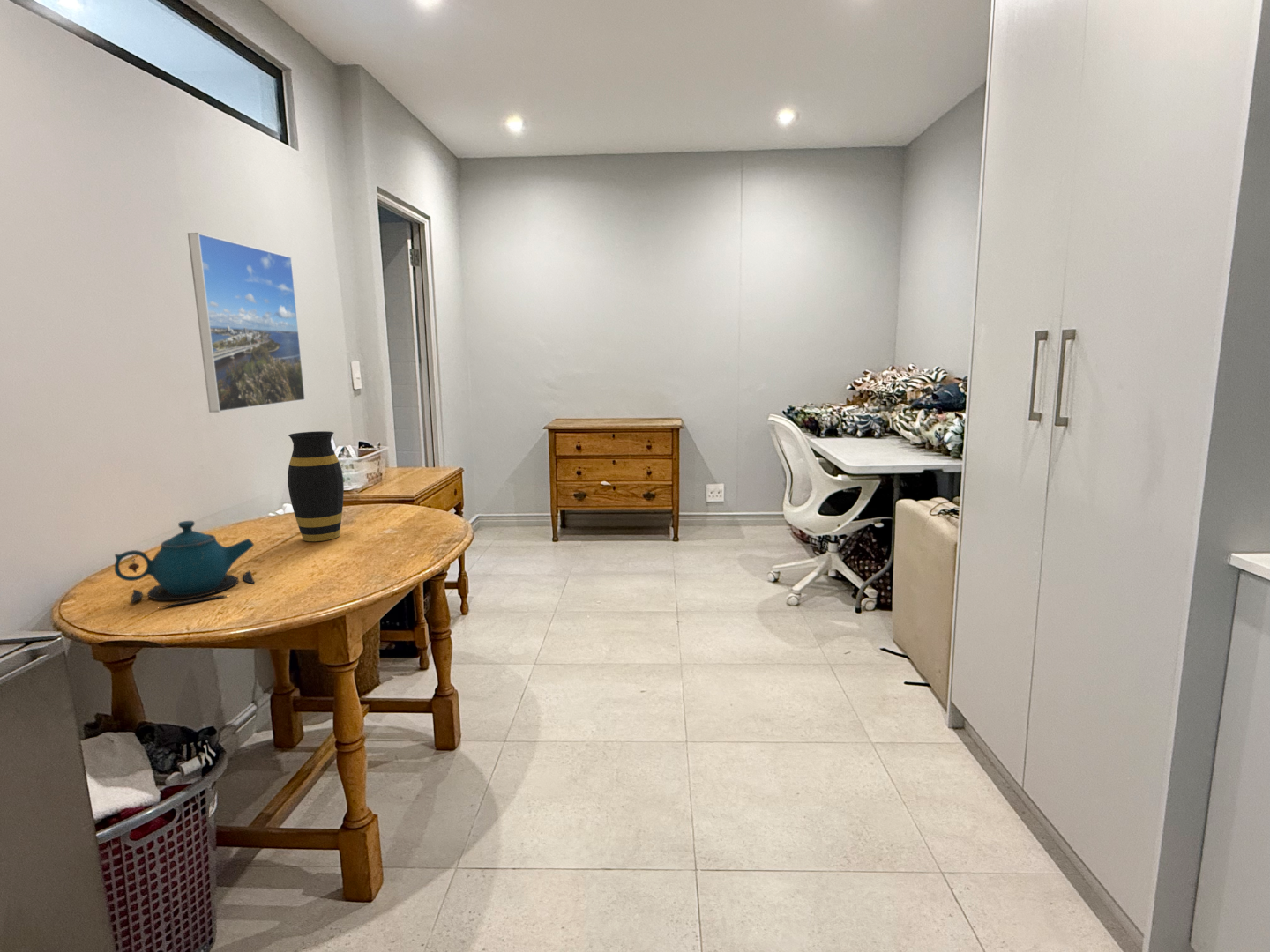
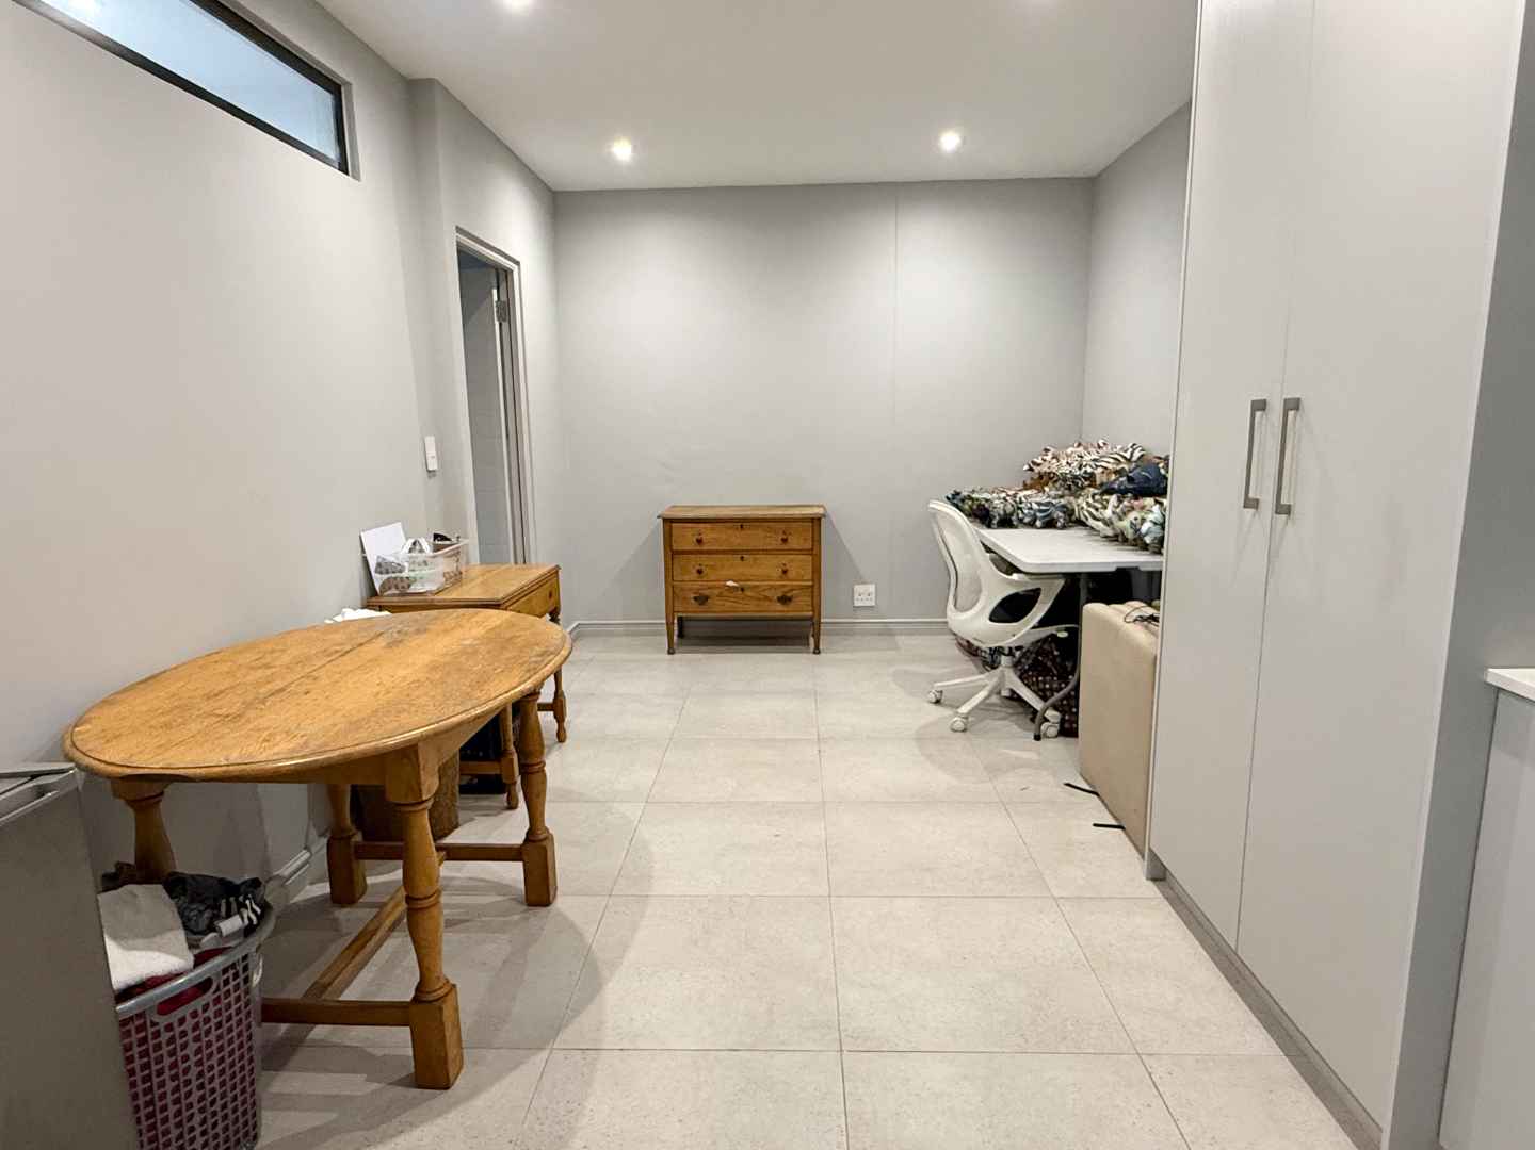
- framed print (254, 327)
- teapot (187, 554)
- vase (316, 486)
